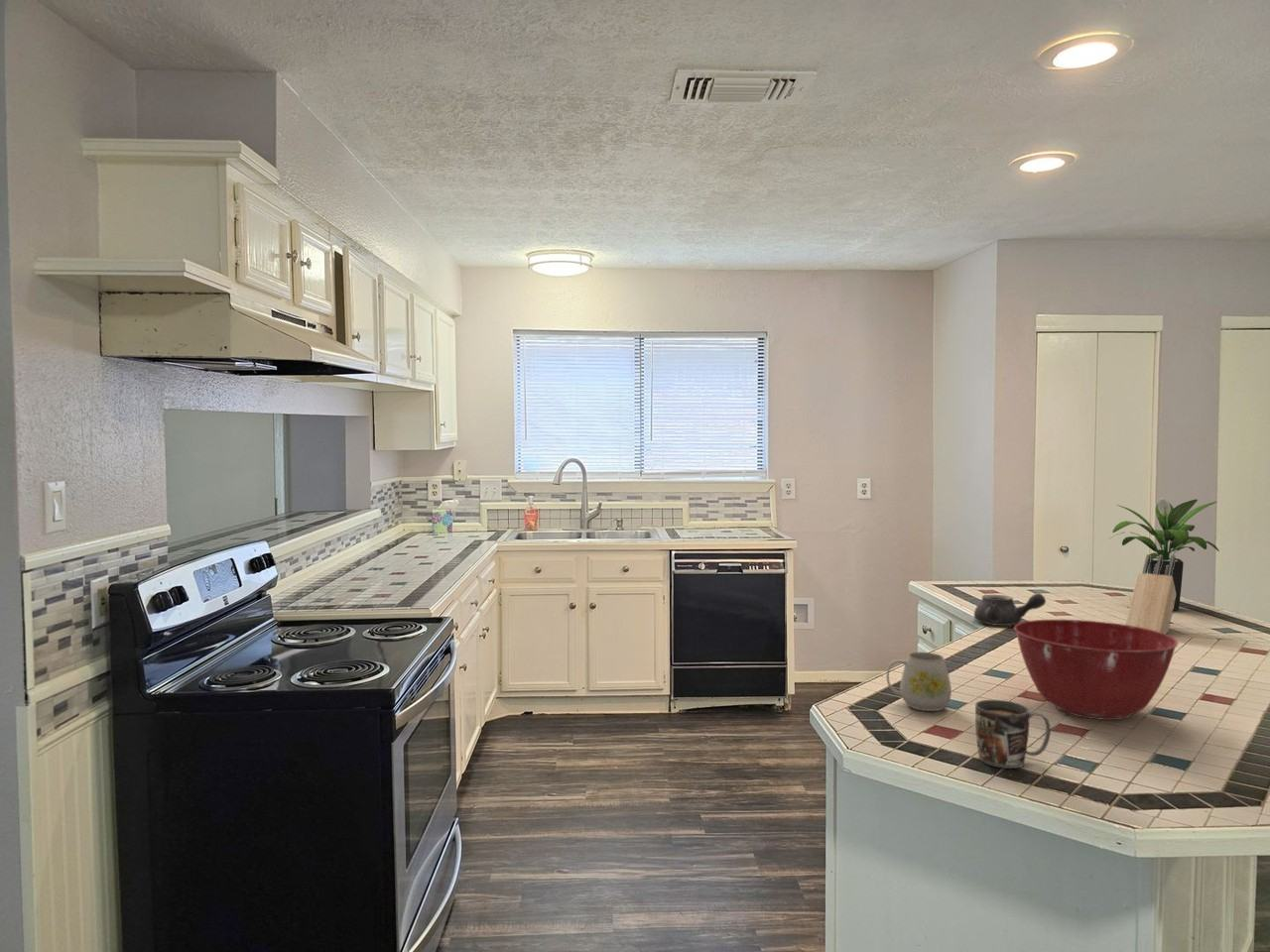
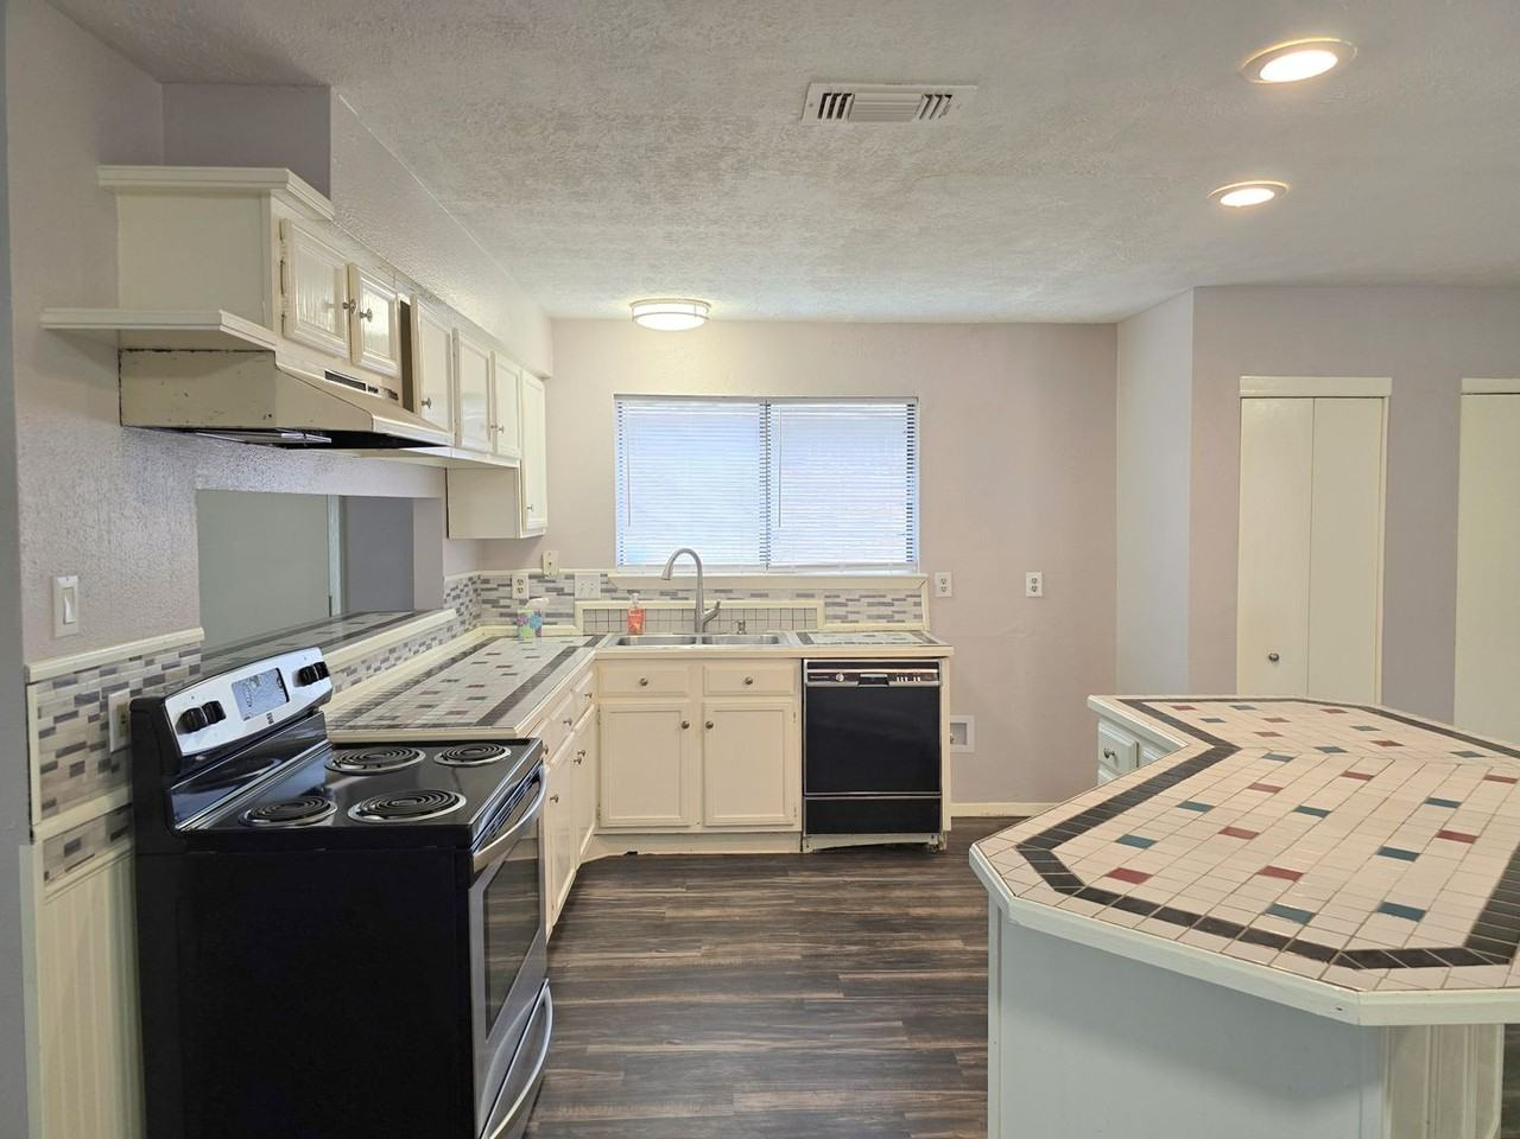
- knife block (1152, 593)
- potted plant (1163, 551)
- mug (1012, 734)
- mixing bowl (1091, 670)
- mug (918, 680)
- teapot (1008, 608)
